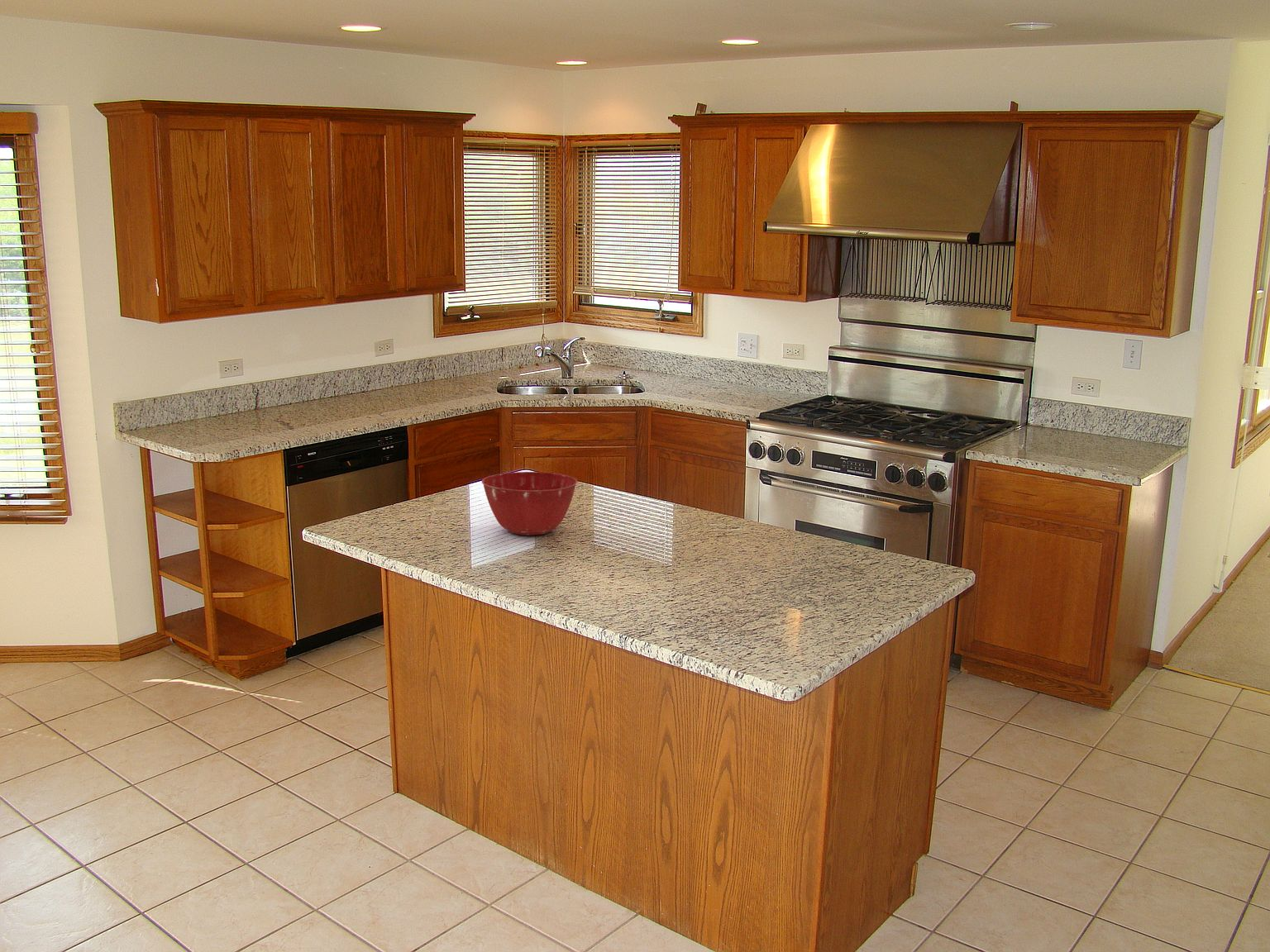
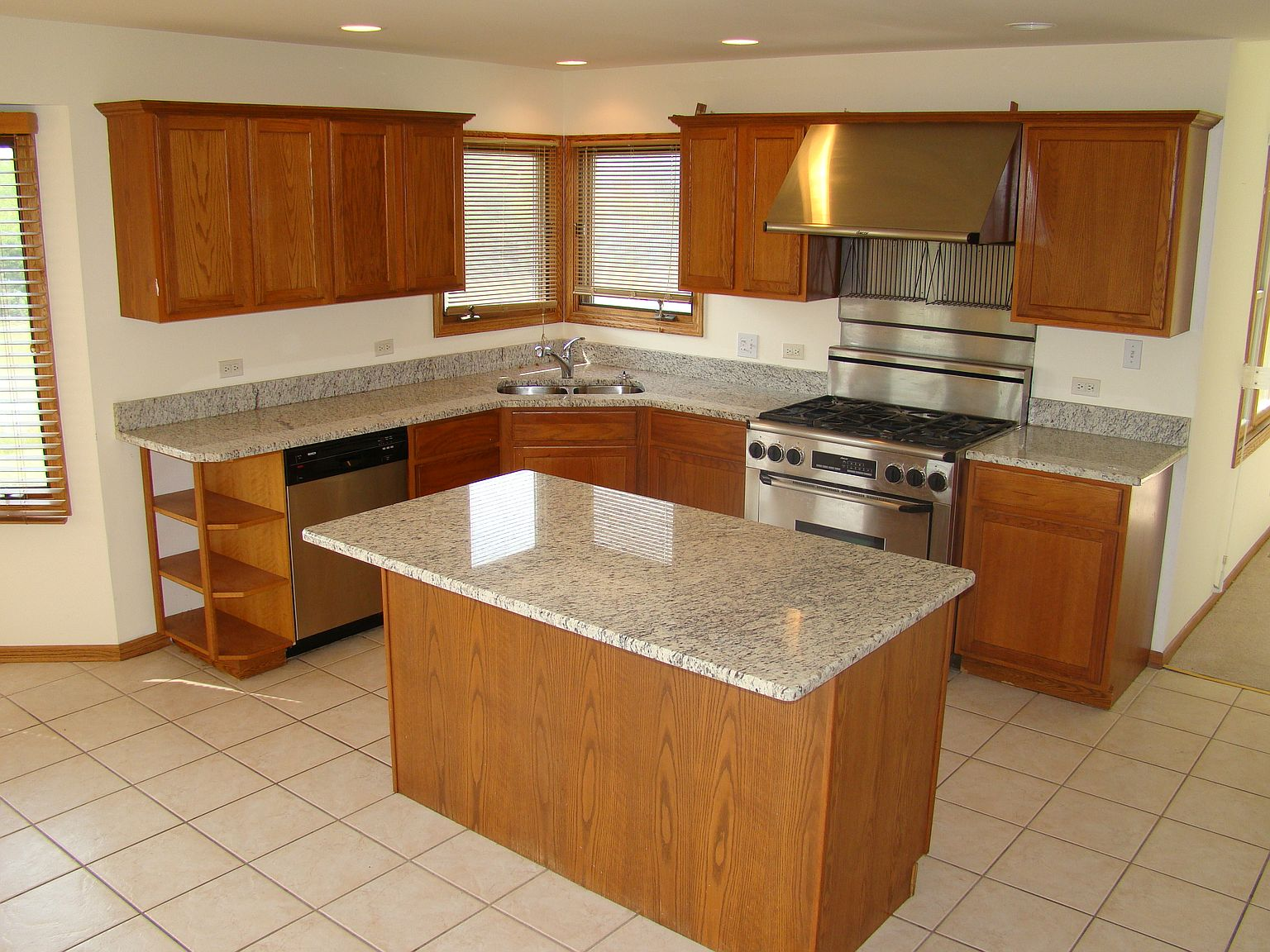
- mixing bowl (530, 505)
